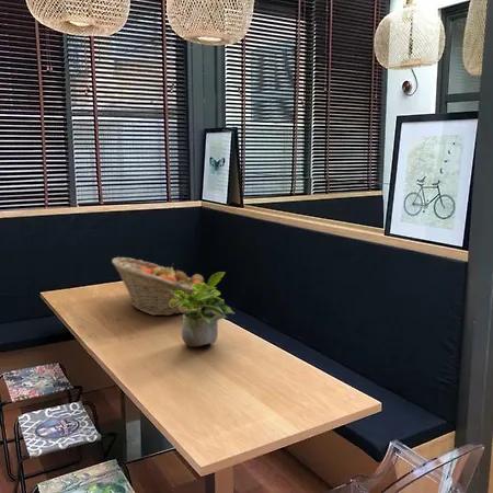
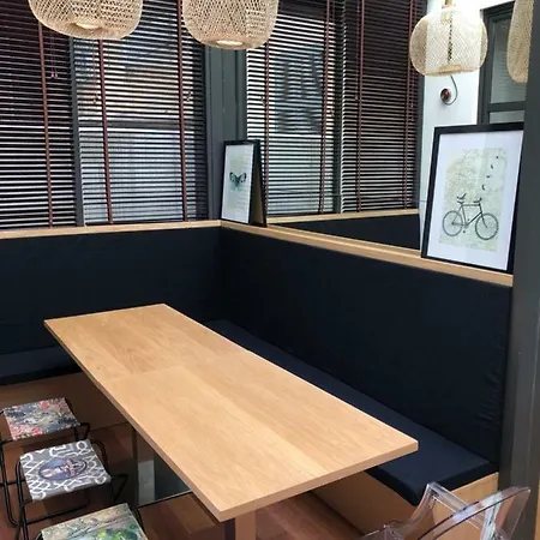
- fruit basket (160, 282)
- potted plant (203, 312)
